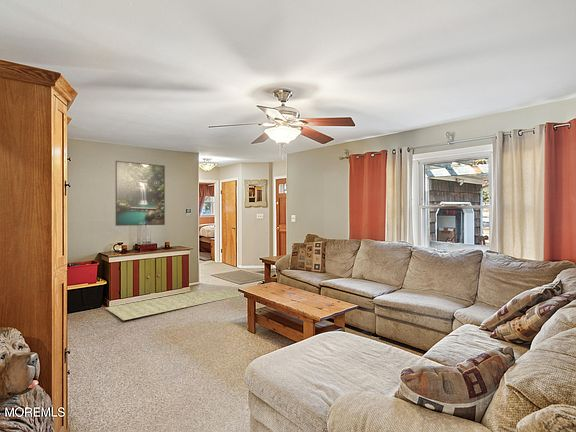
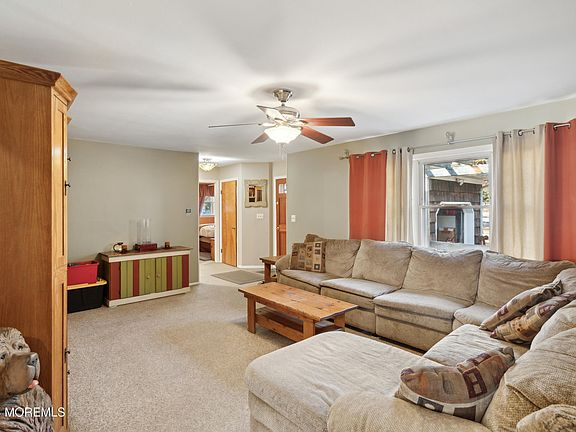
- rug (197, 297)
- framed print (141, 194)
